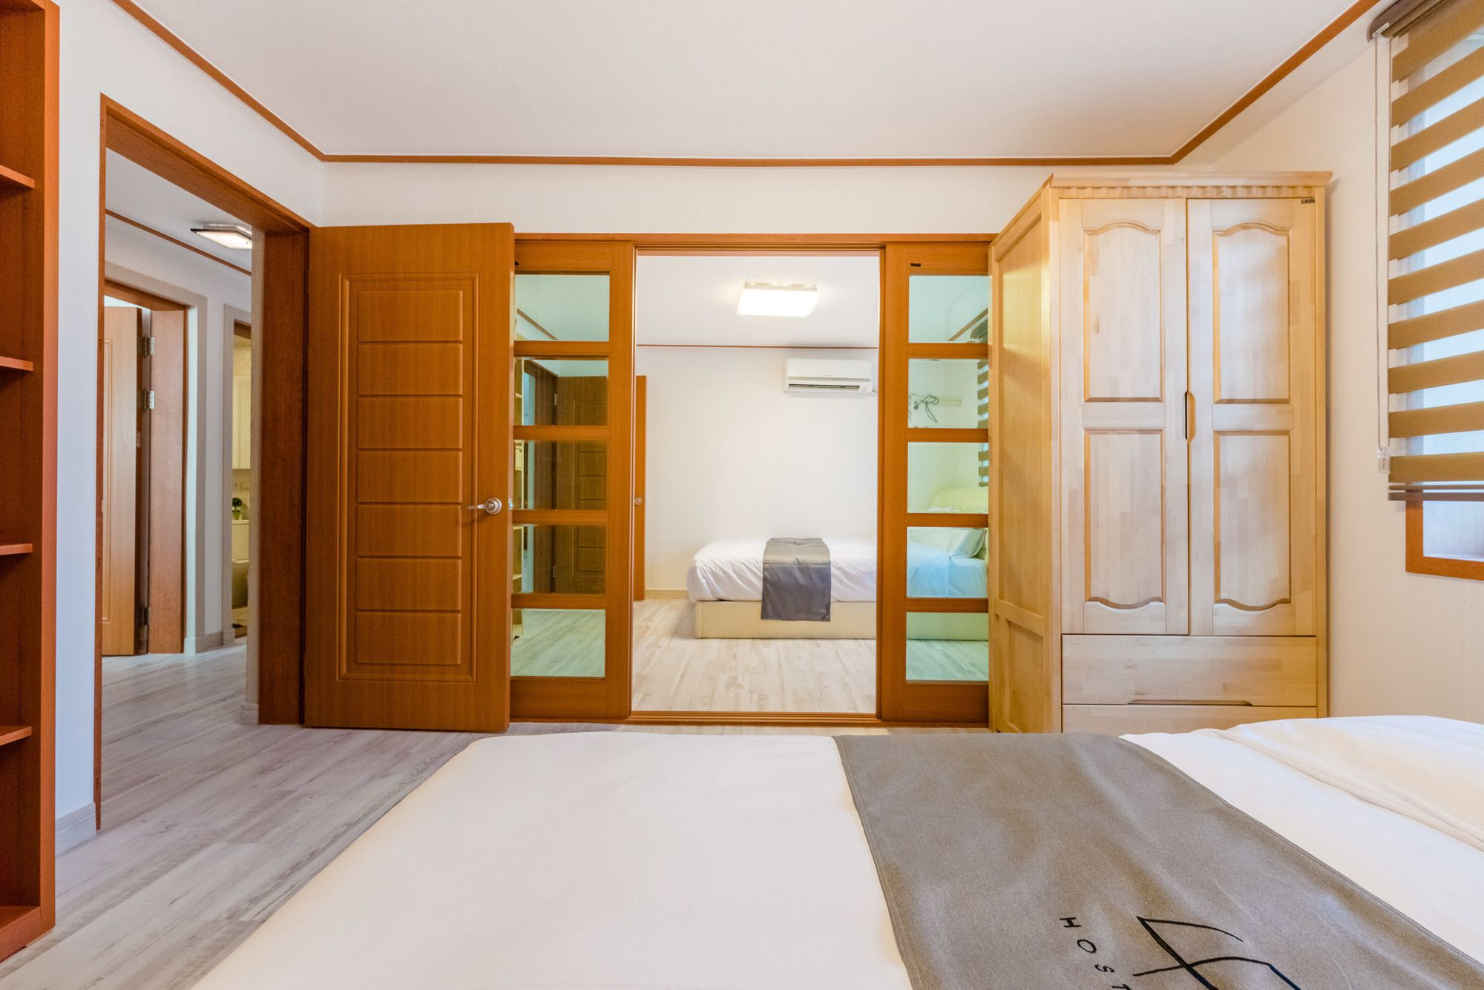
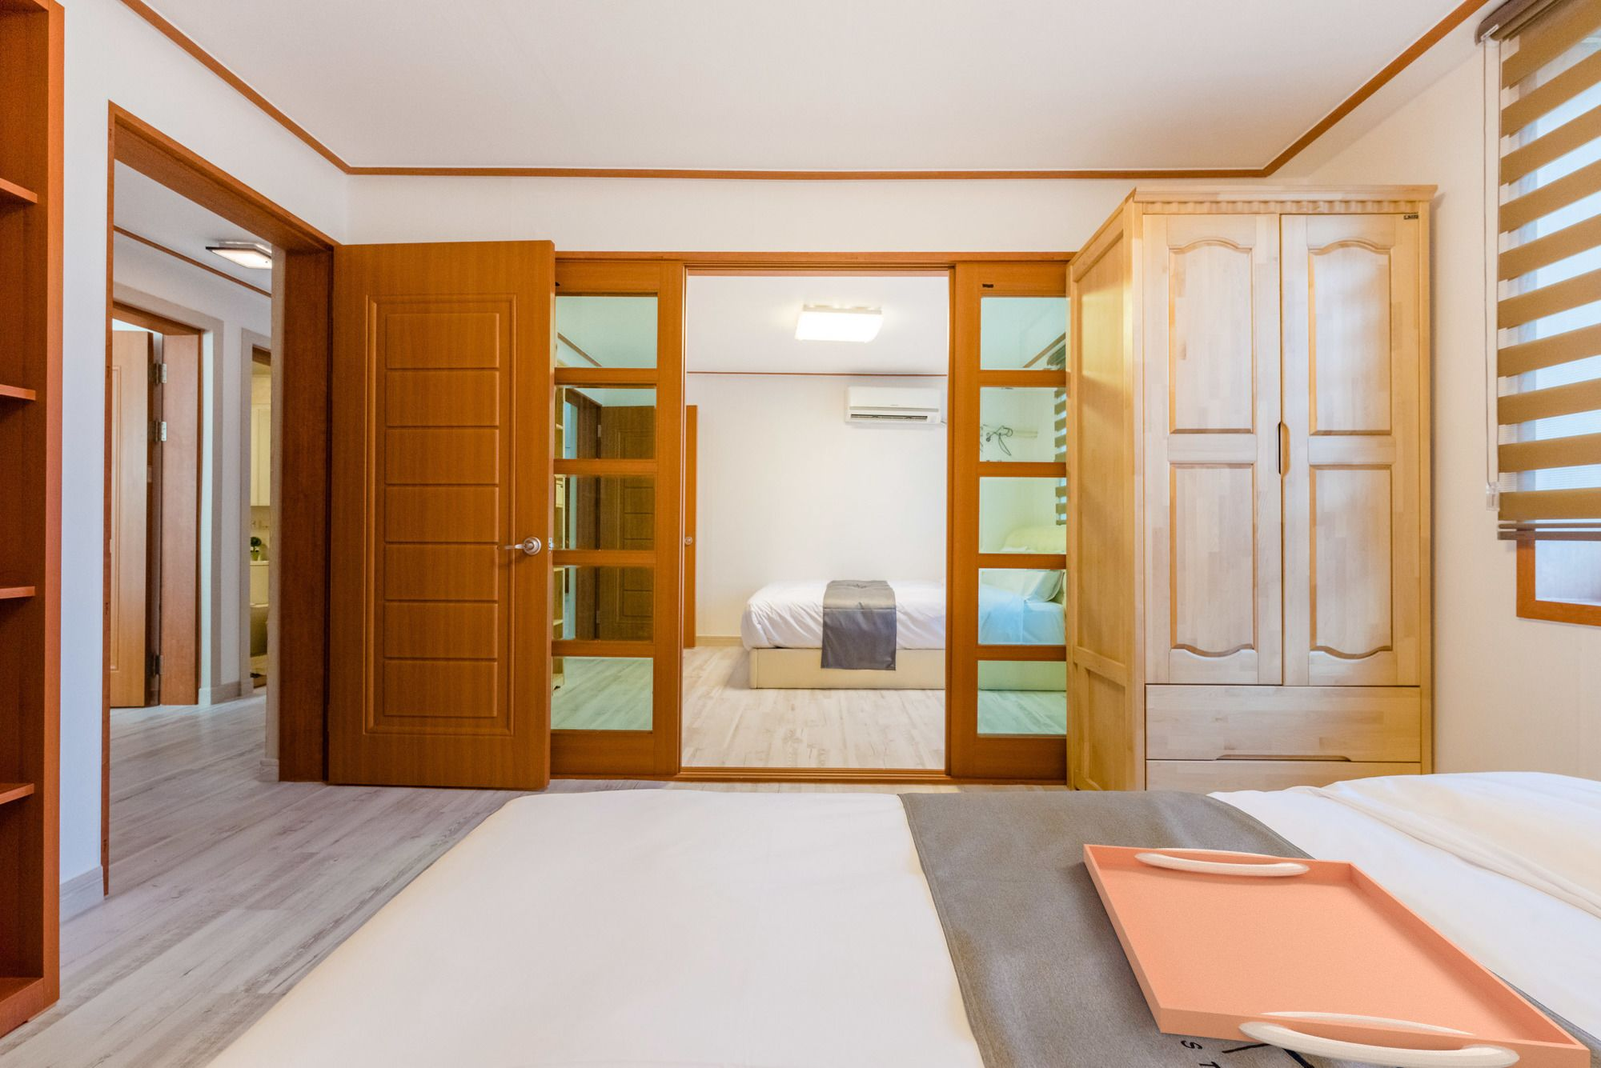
+ serving tray (1273, 931)
